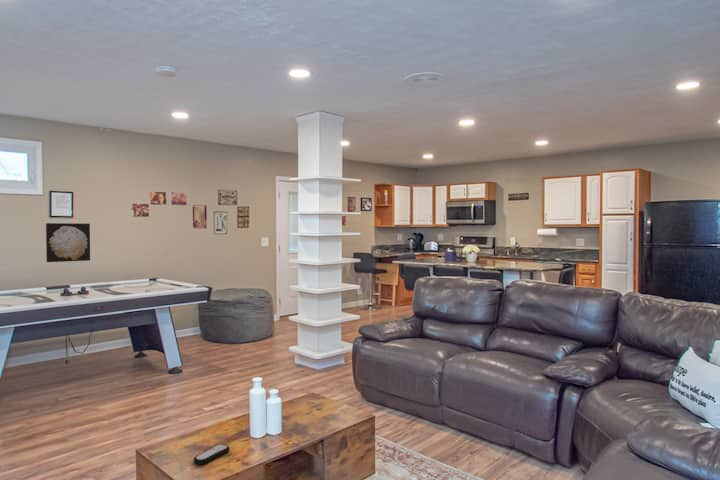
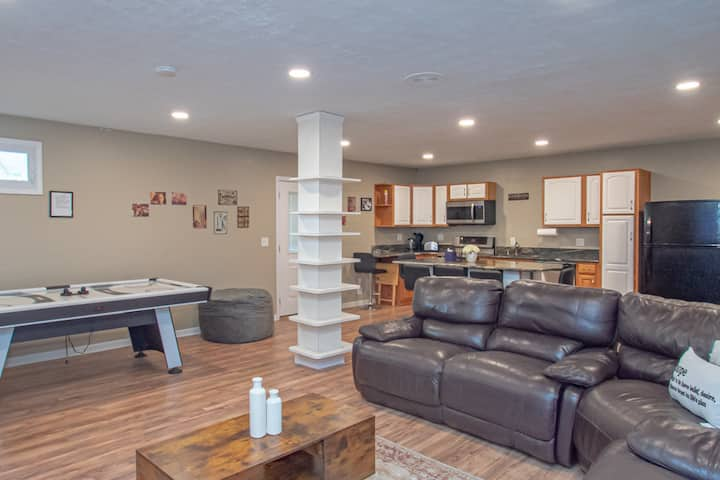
- wall art (68, 242)
- remote control (211, 453)
